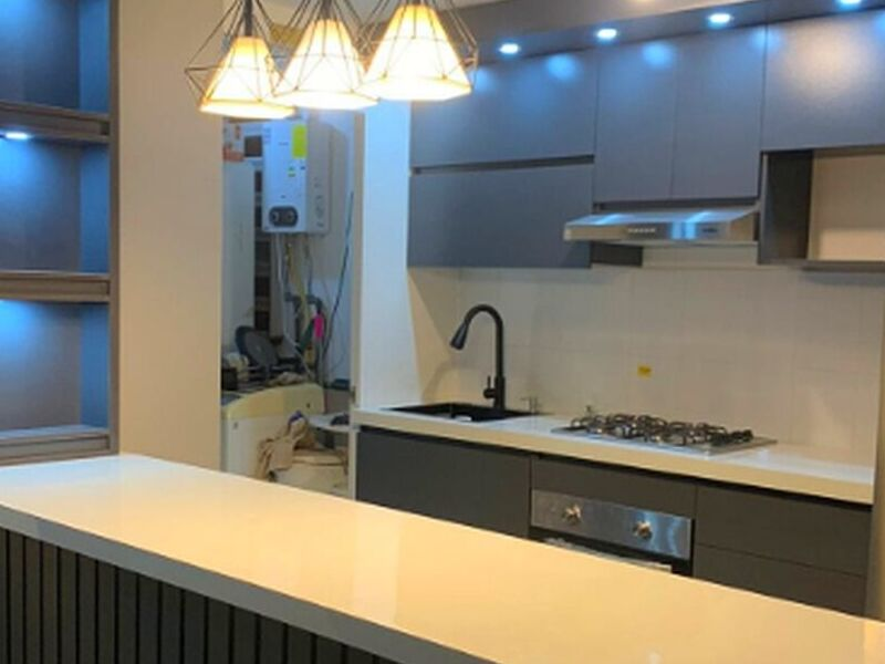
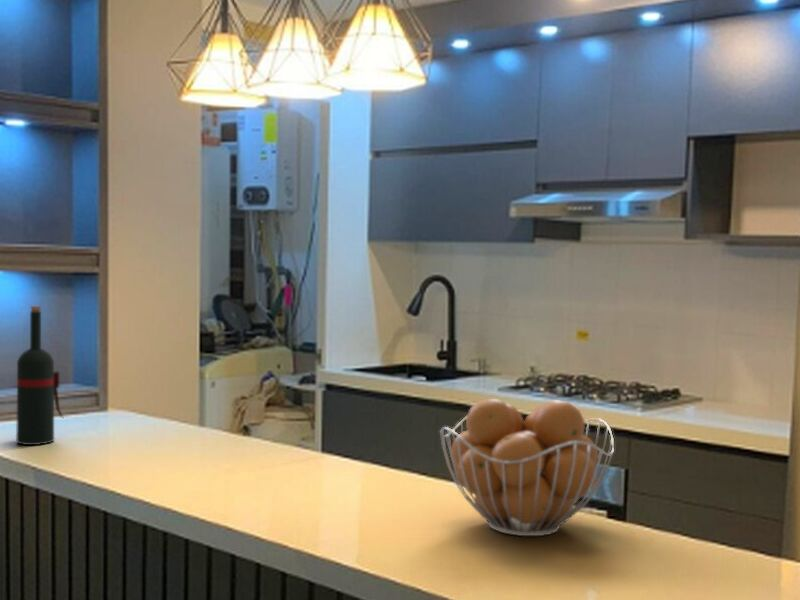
+ fruit basket (525, 462)
+ wine bottle (40, 373)
